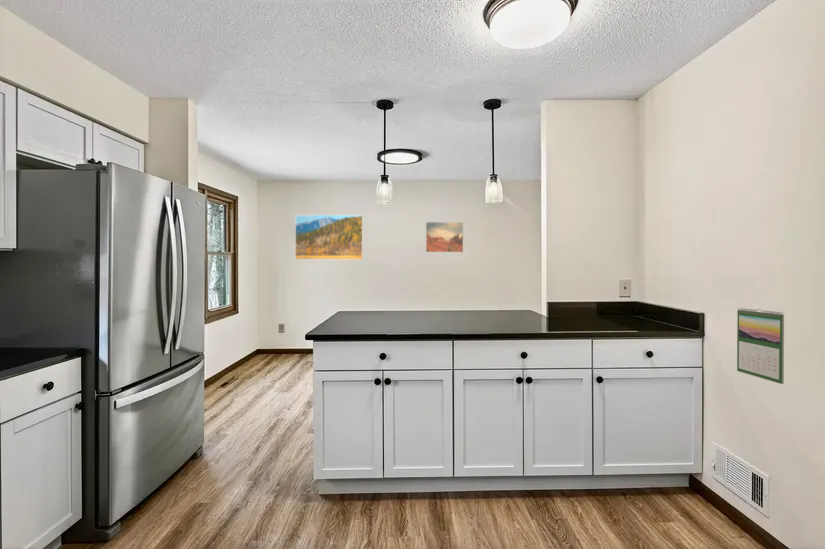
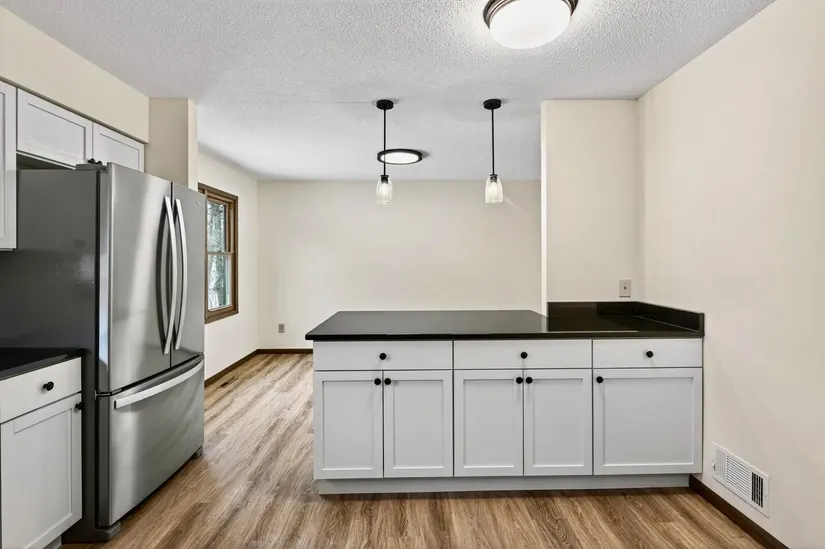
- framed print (329, 237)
- wall art (444, 237)
- calendar (759, 342)
